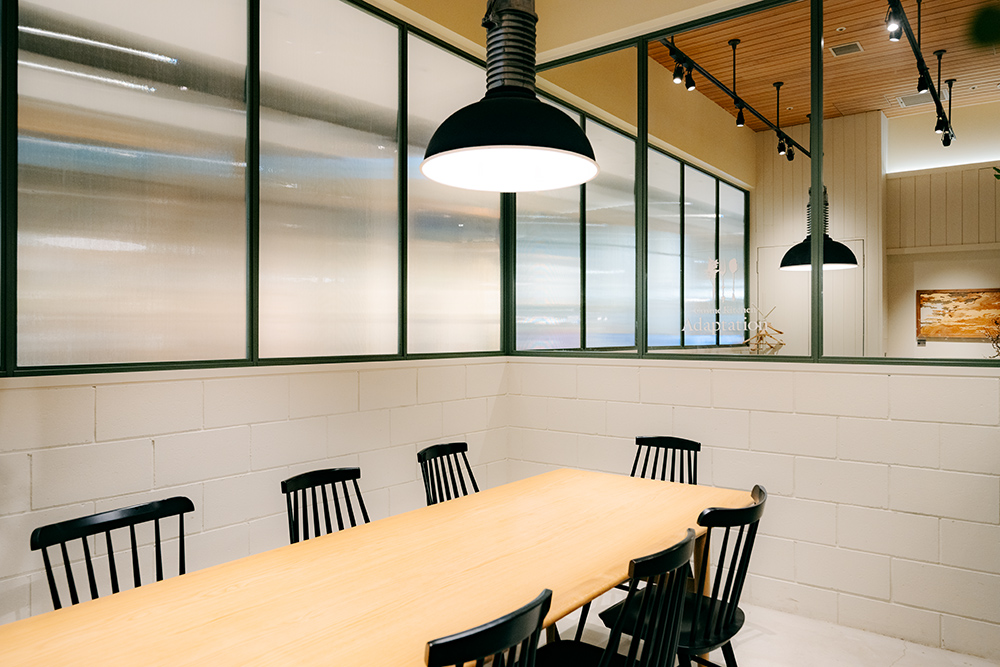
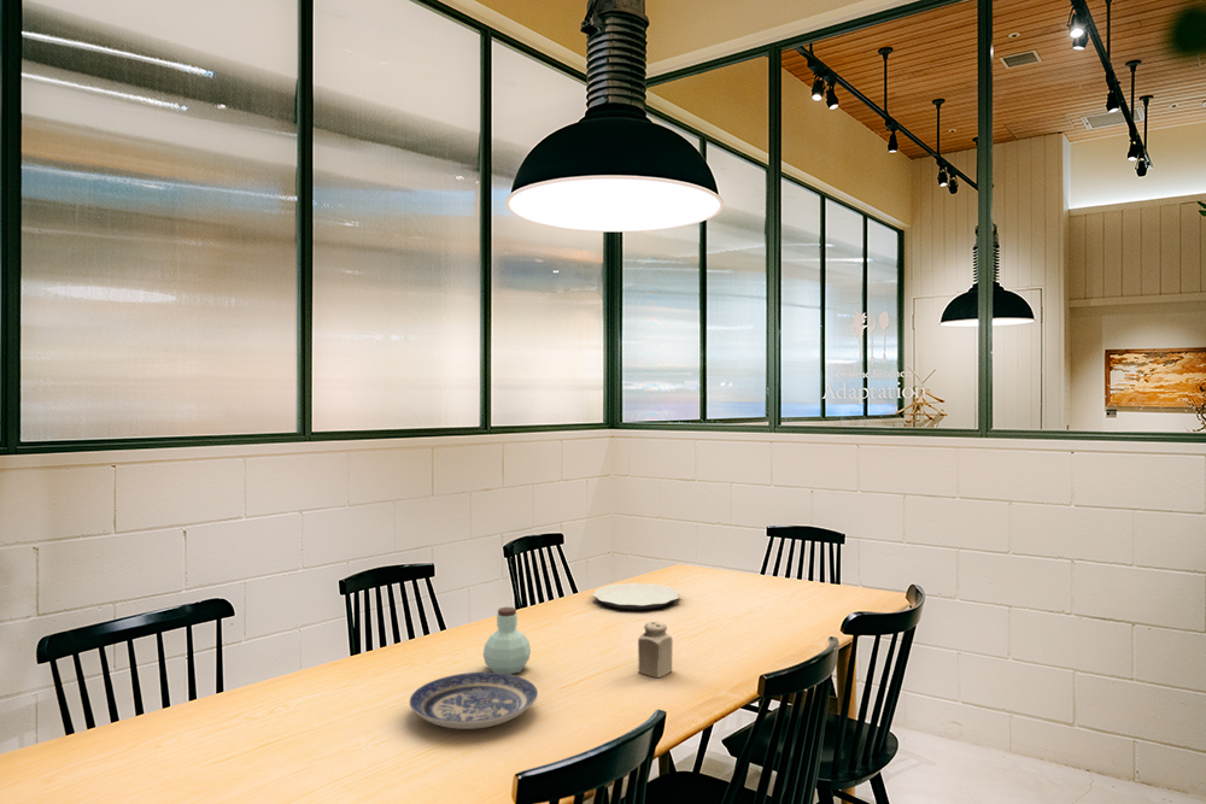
+ plate (636, 597)
+ jar (507, 639)
+ plate (474, 703)
+ salt shaker (655, 647)
